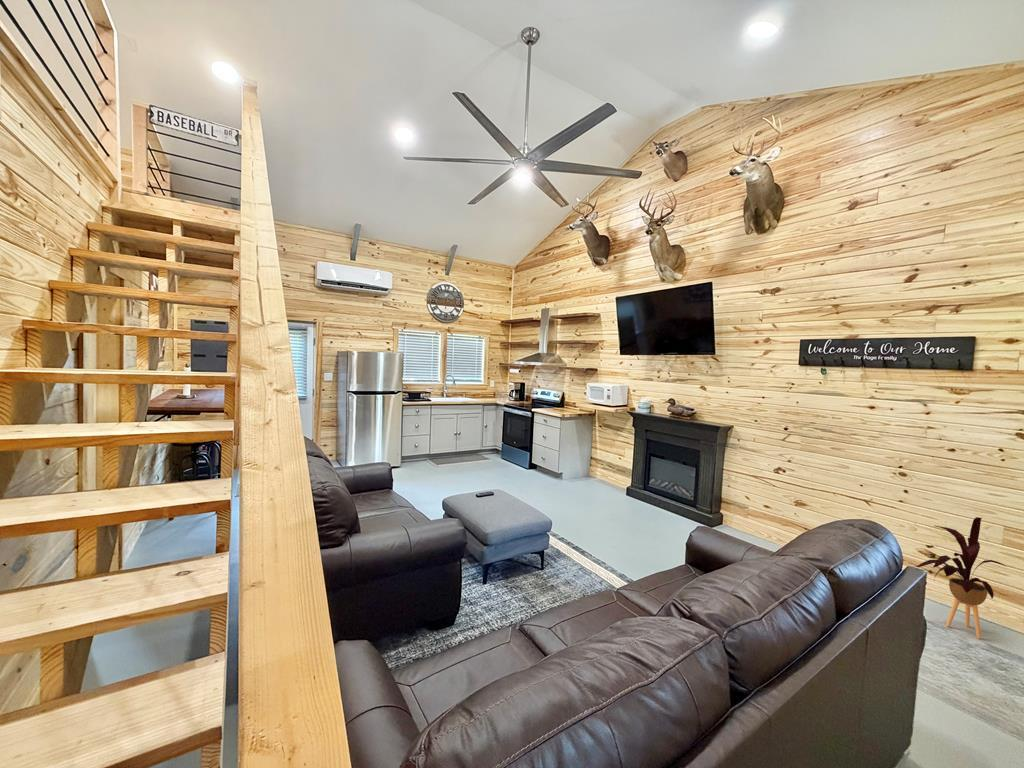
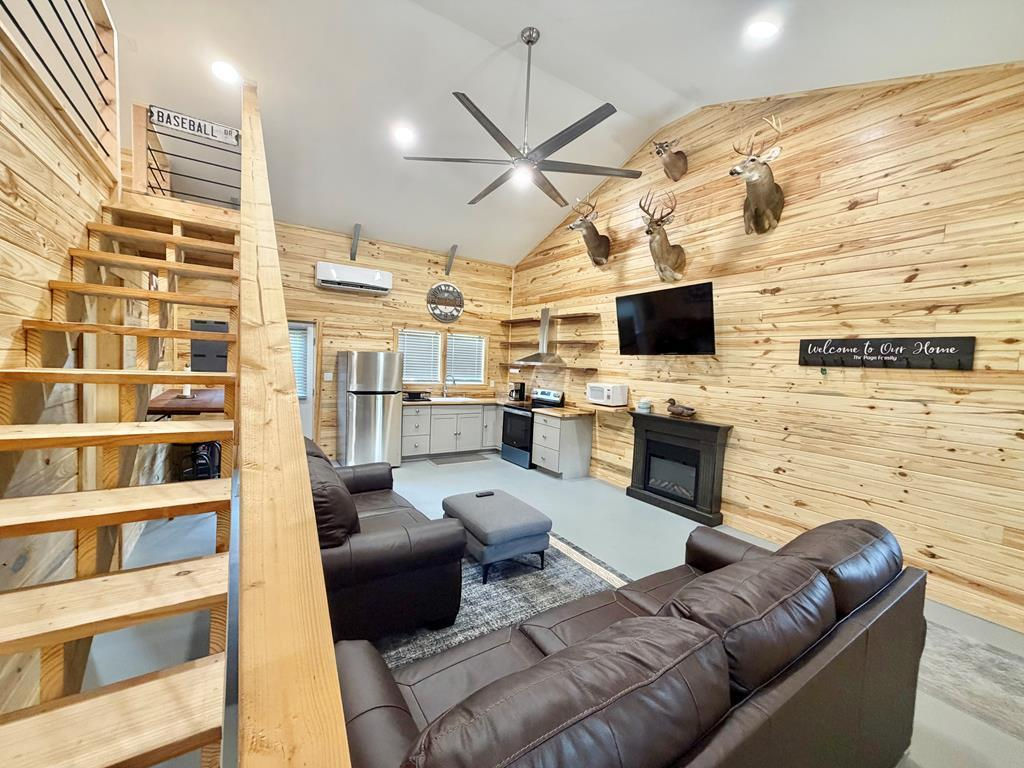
- house plant (958, 570)
